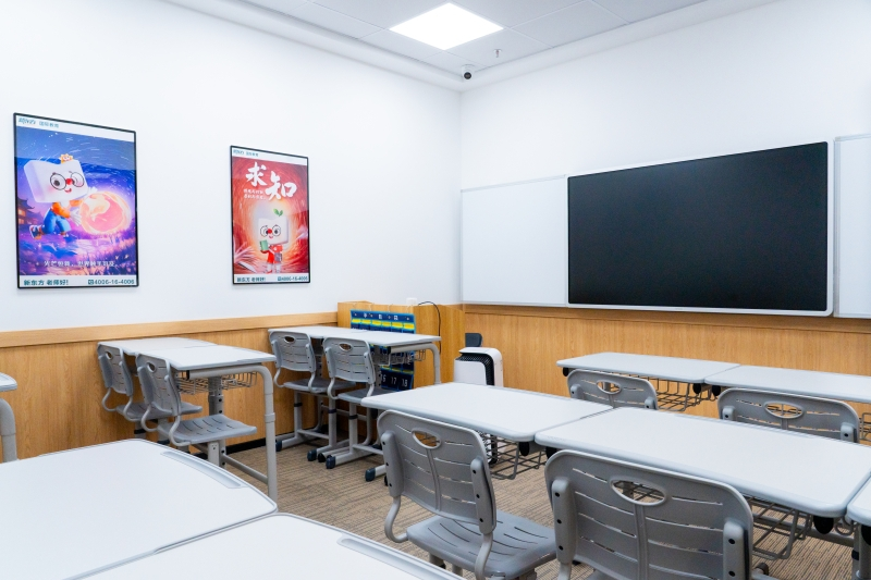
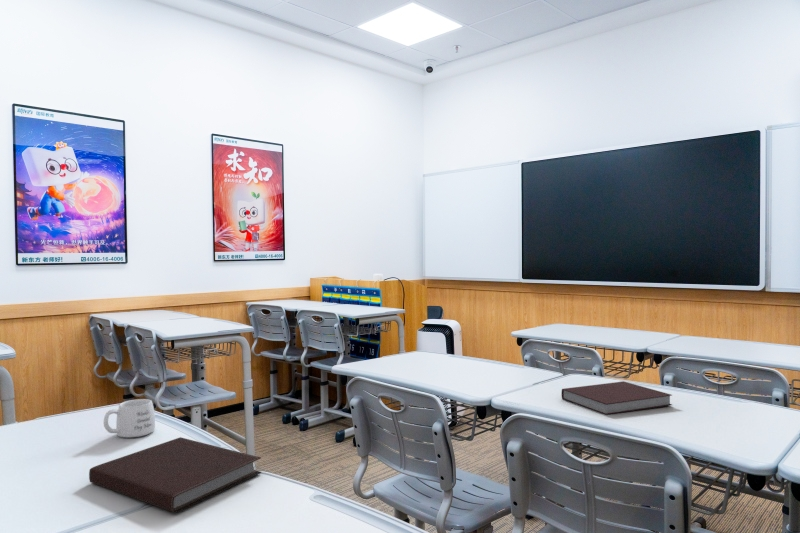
+ notebook (177, 470)
+ notebook (615, 396)
+ mug (129, 419)
